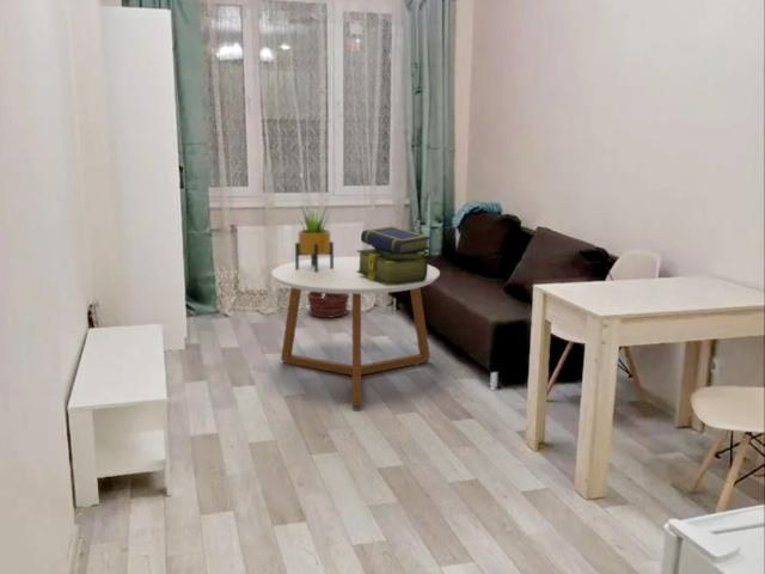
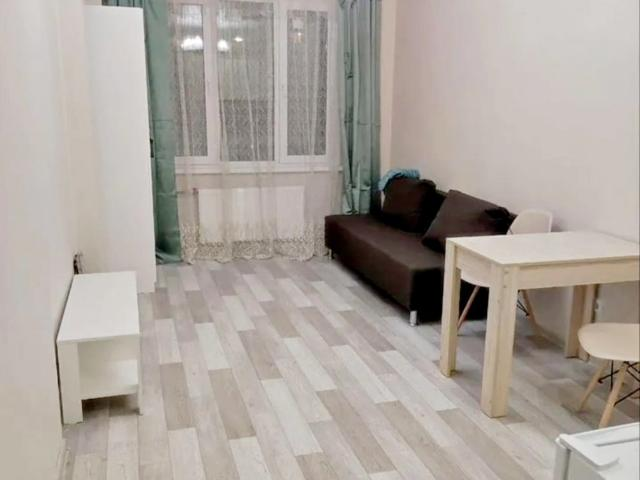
- basket (328, 293)
- stack of books (394, 254)
- potted plant (313, 236)
- coffee table (359, 323)
